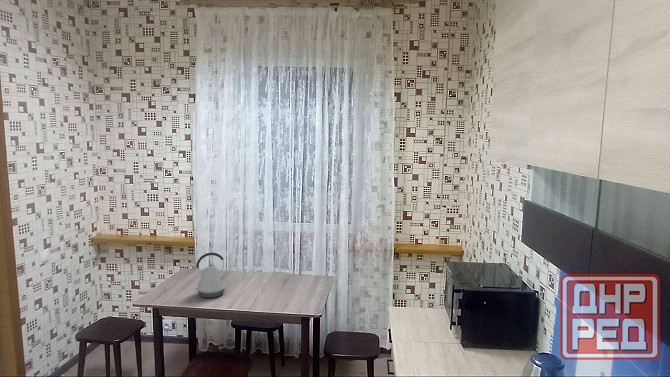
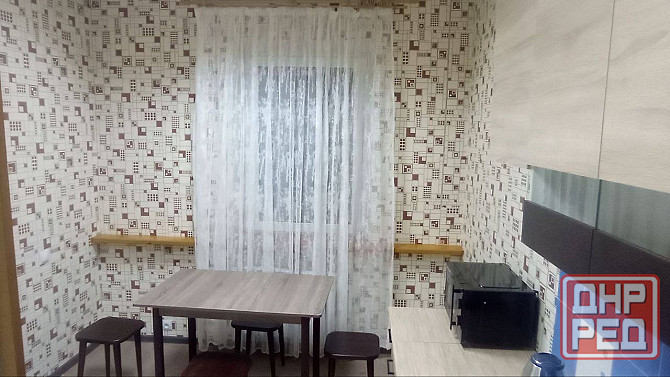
- kettle (212, 273)
